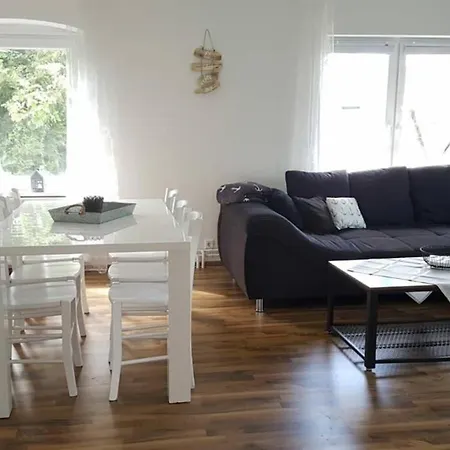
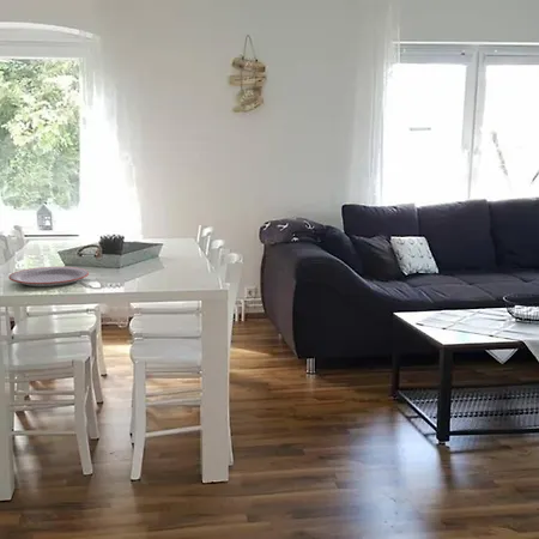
+ plate (49, 277)
